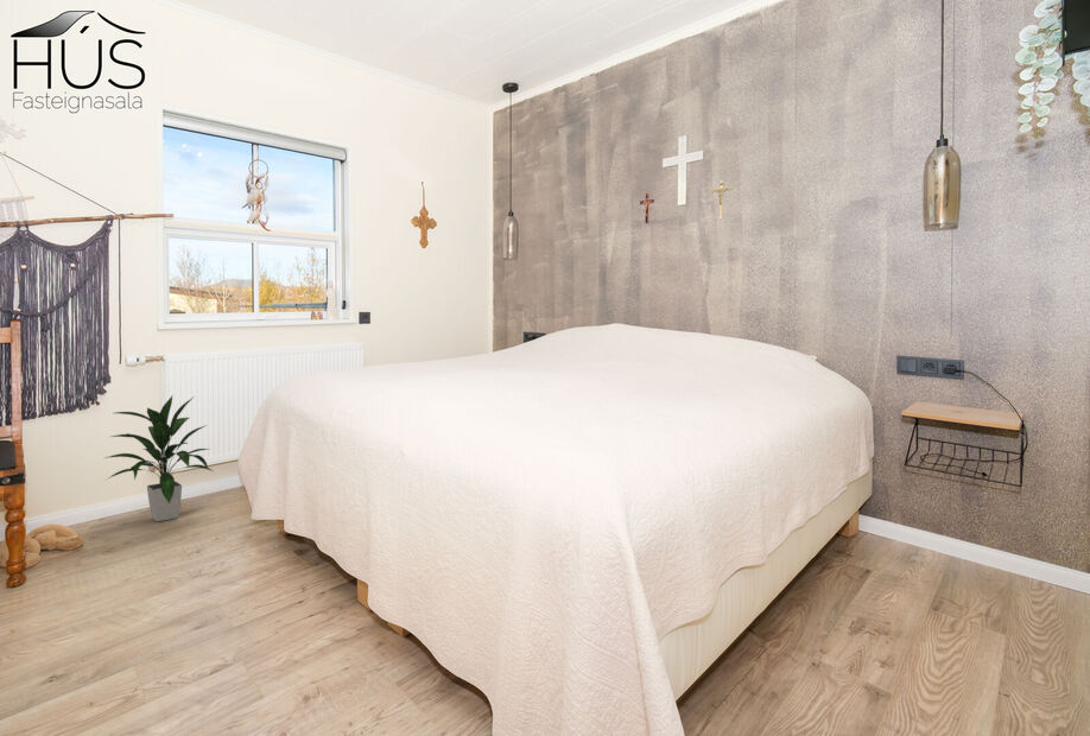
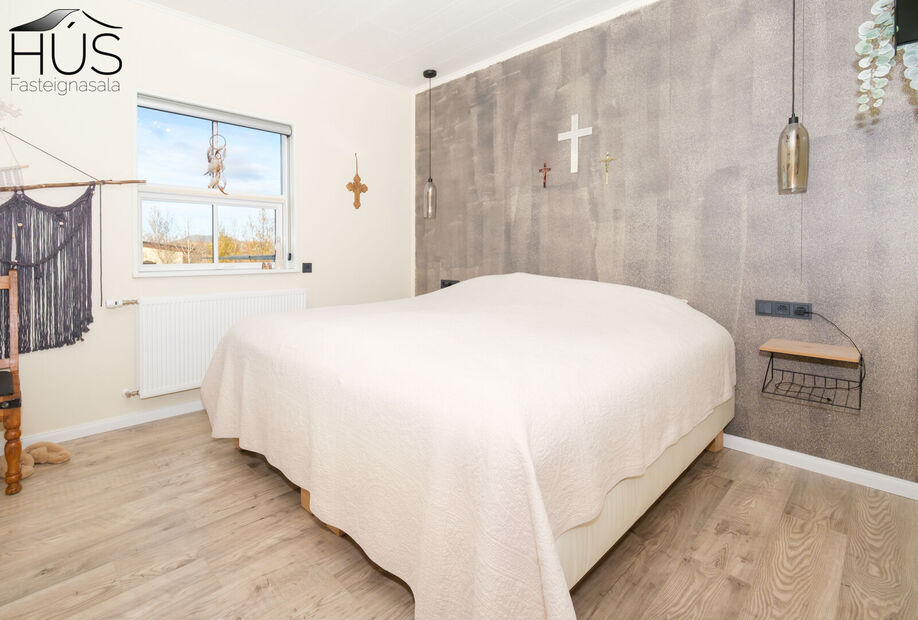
- indoor plant (161, 457)
